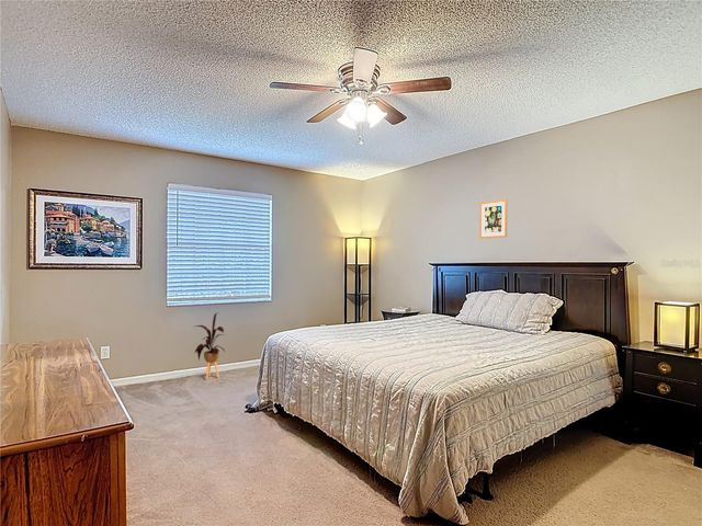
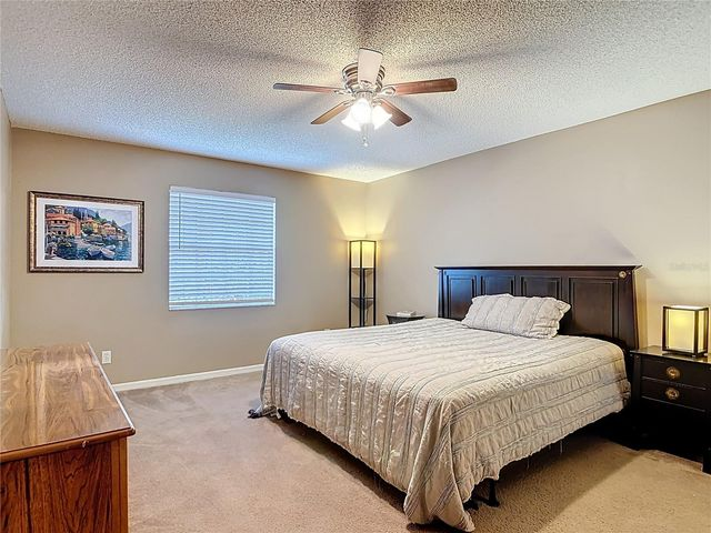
- wall art (492, 219)
- house plant (207, 345)
